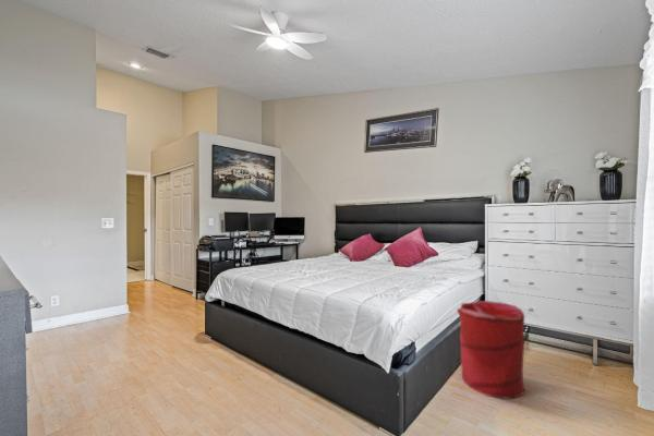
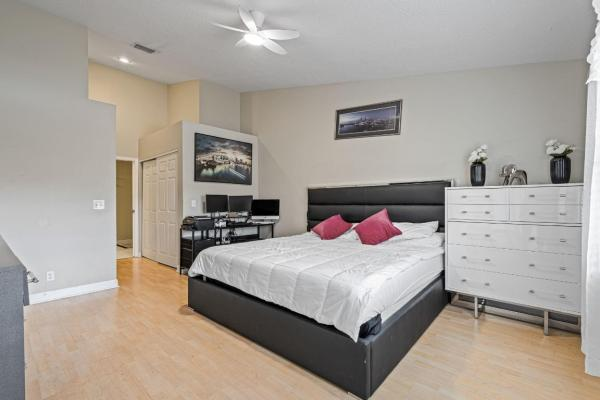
- laundry hamper (489, 343)
